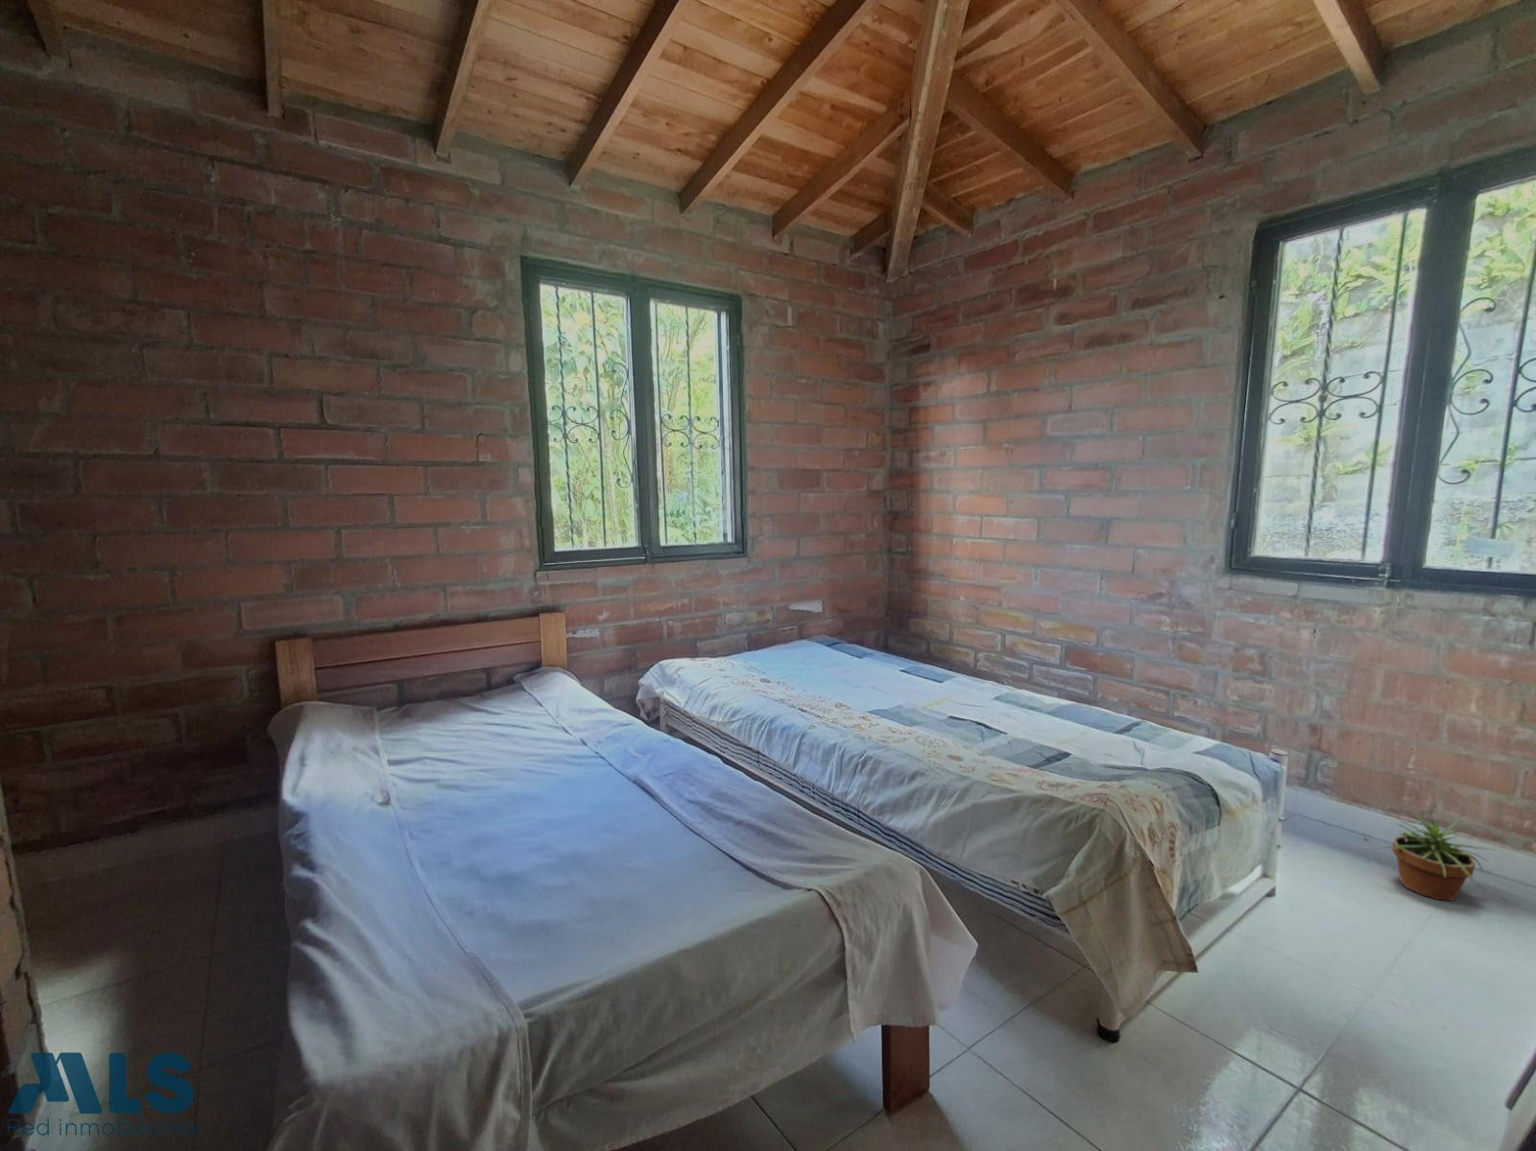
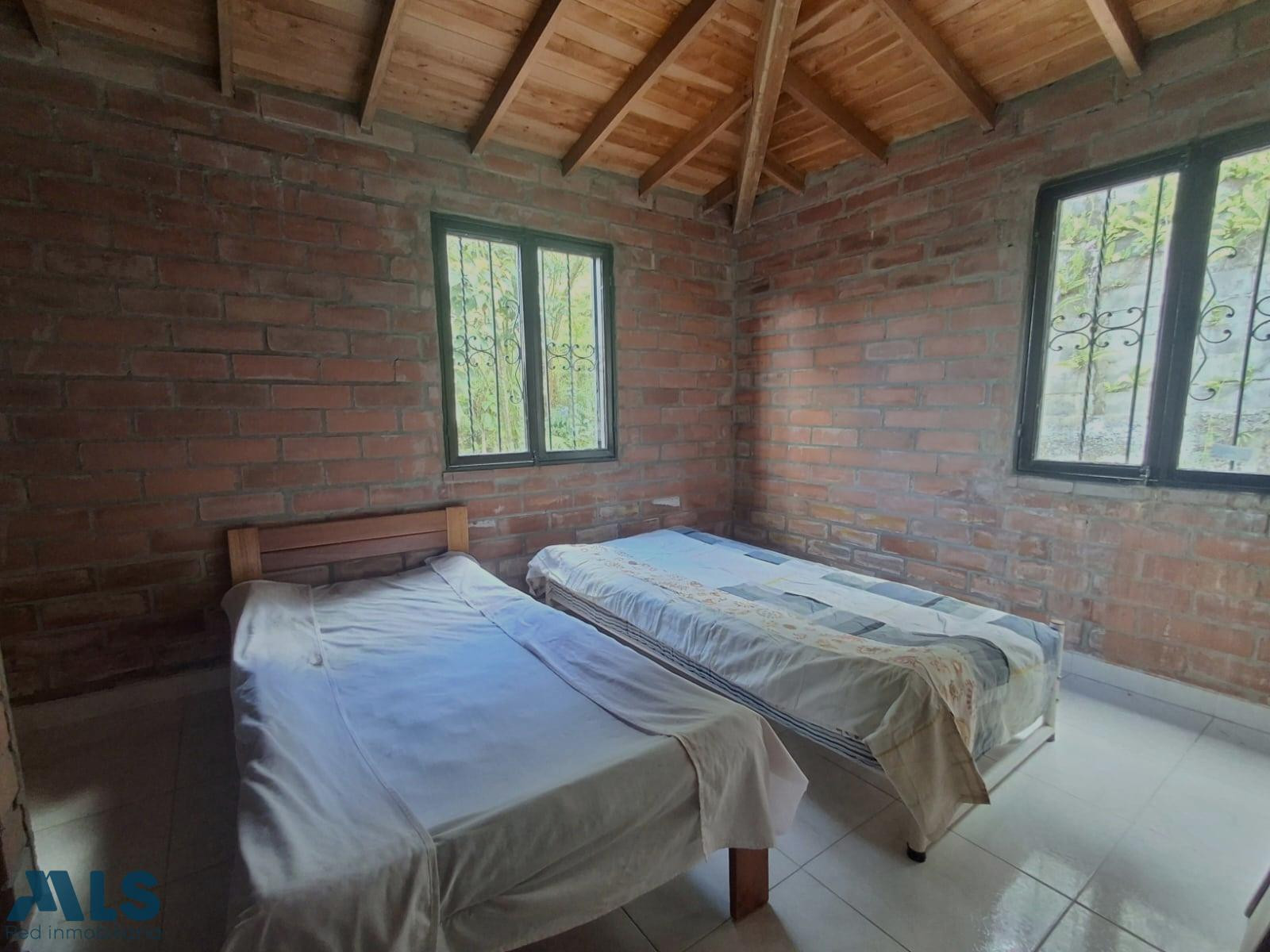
- potted plant (1434, 855)
